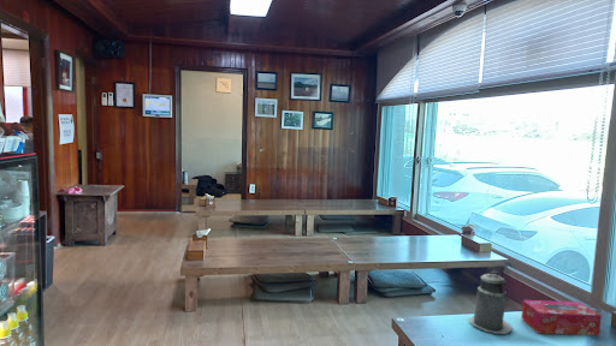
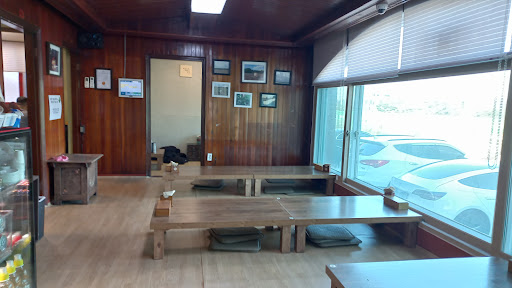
- canister (492, 297)
- tissue box (559, 316)
